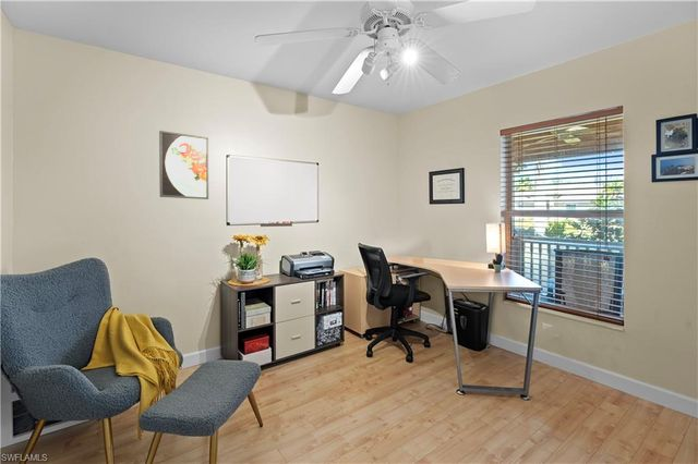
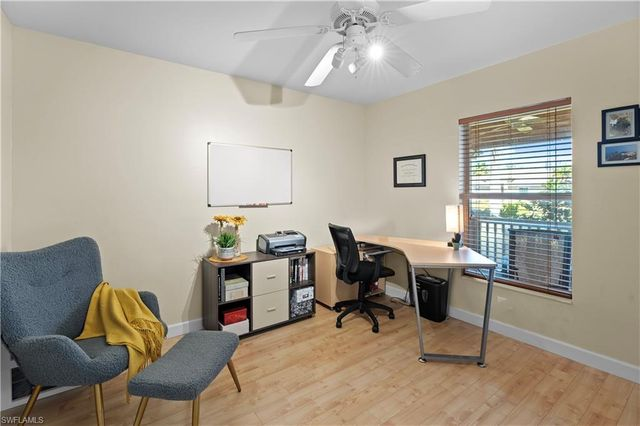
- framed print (184, 166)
